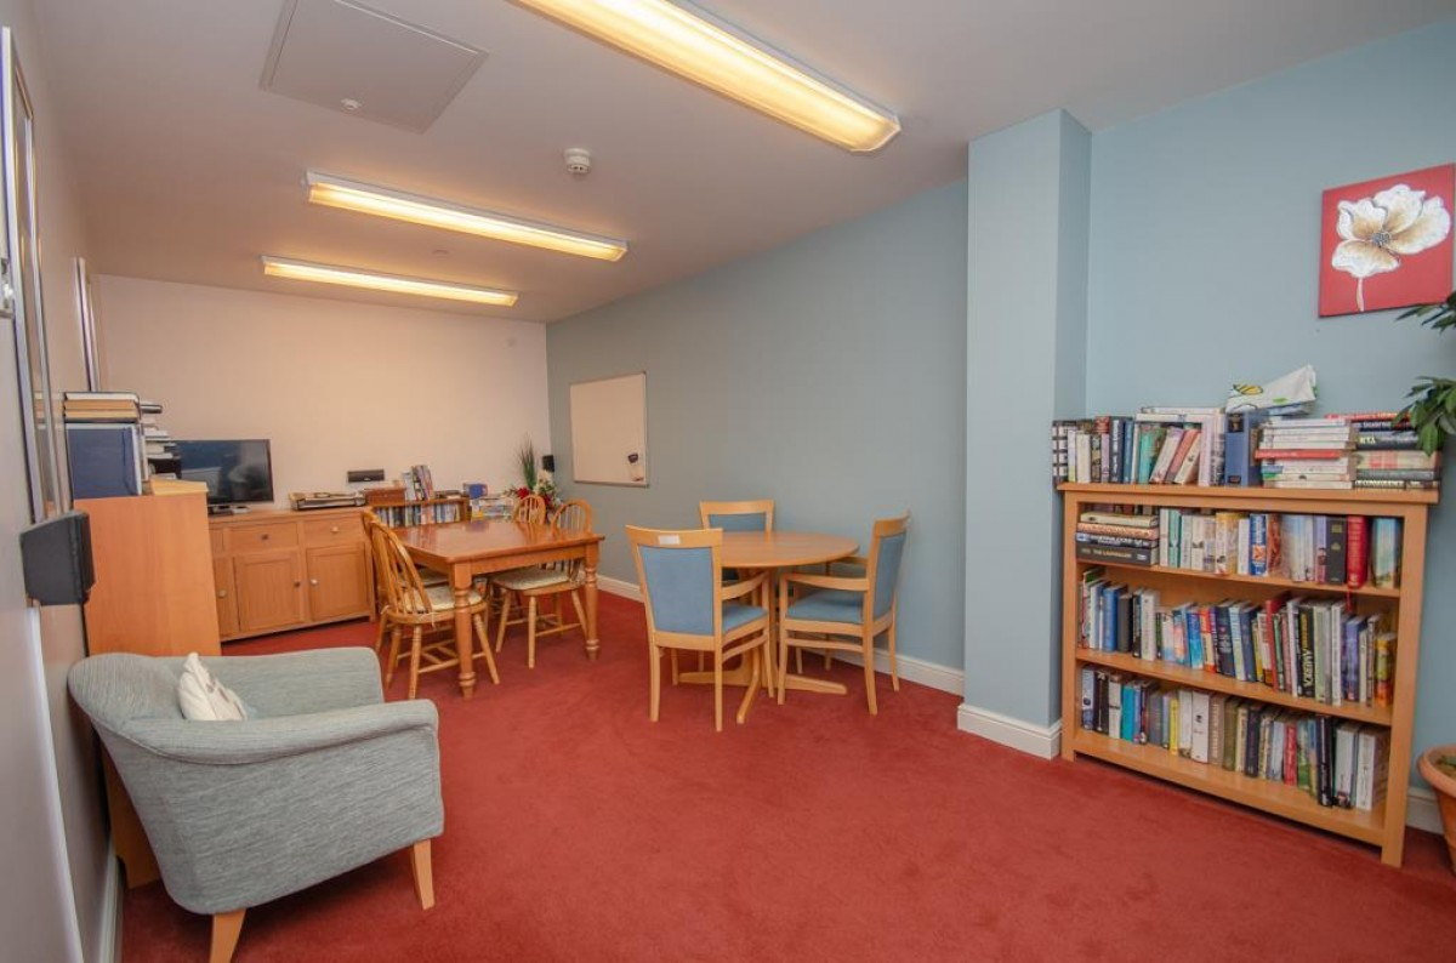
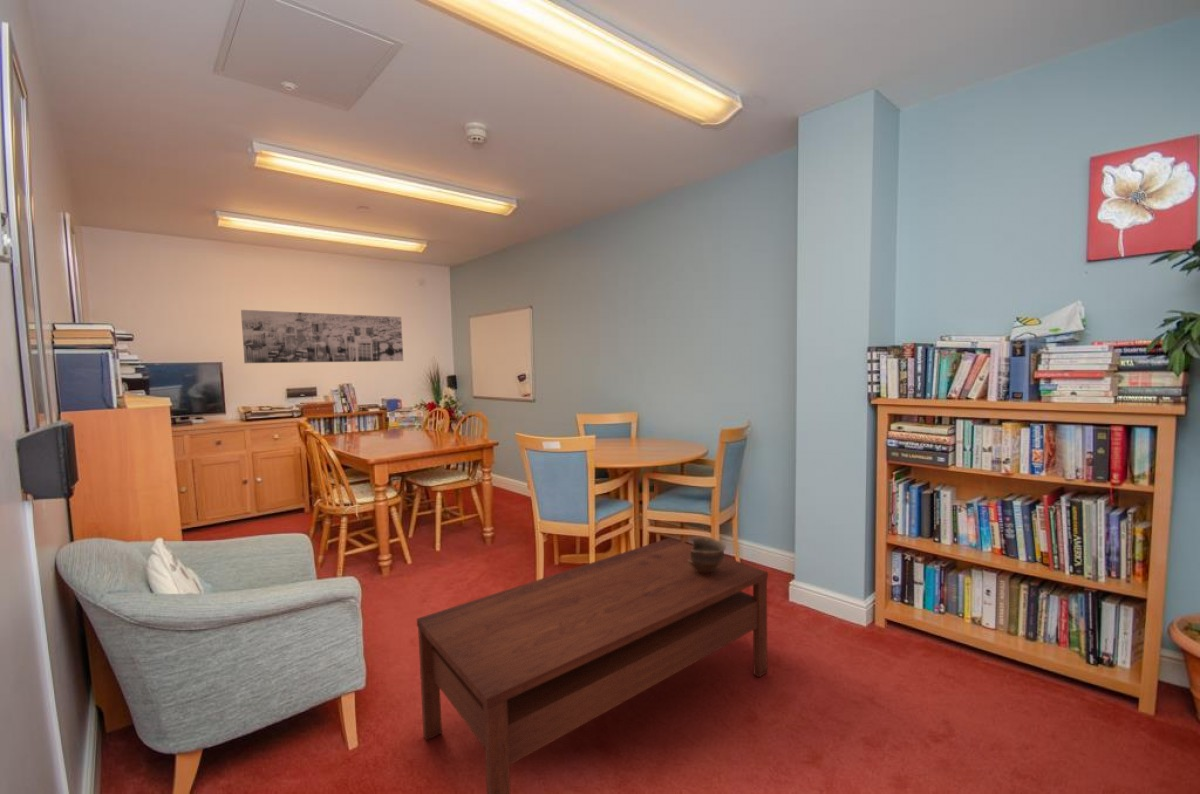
+ wall art (329, 338)
+ coffee table (608, 647)
+ ceramic bowl (704, 557)
